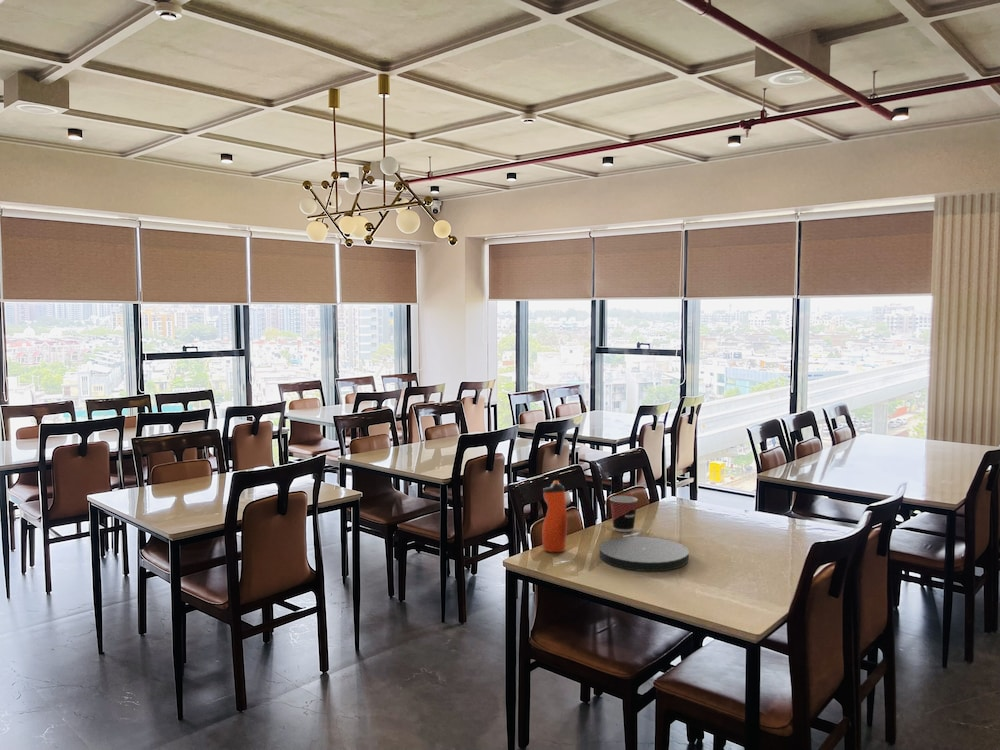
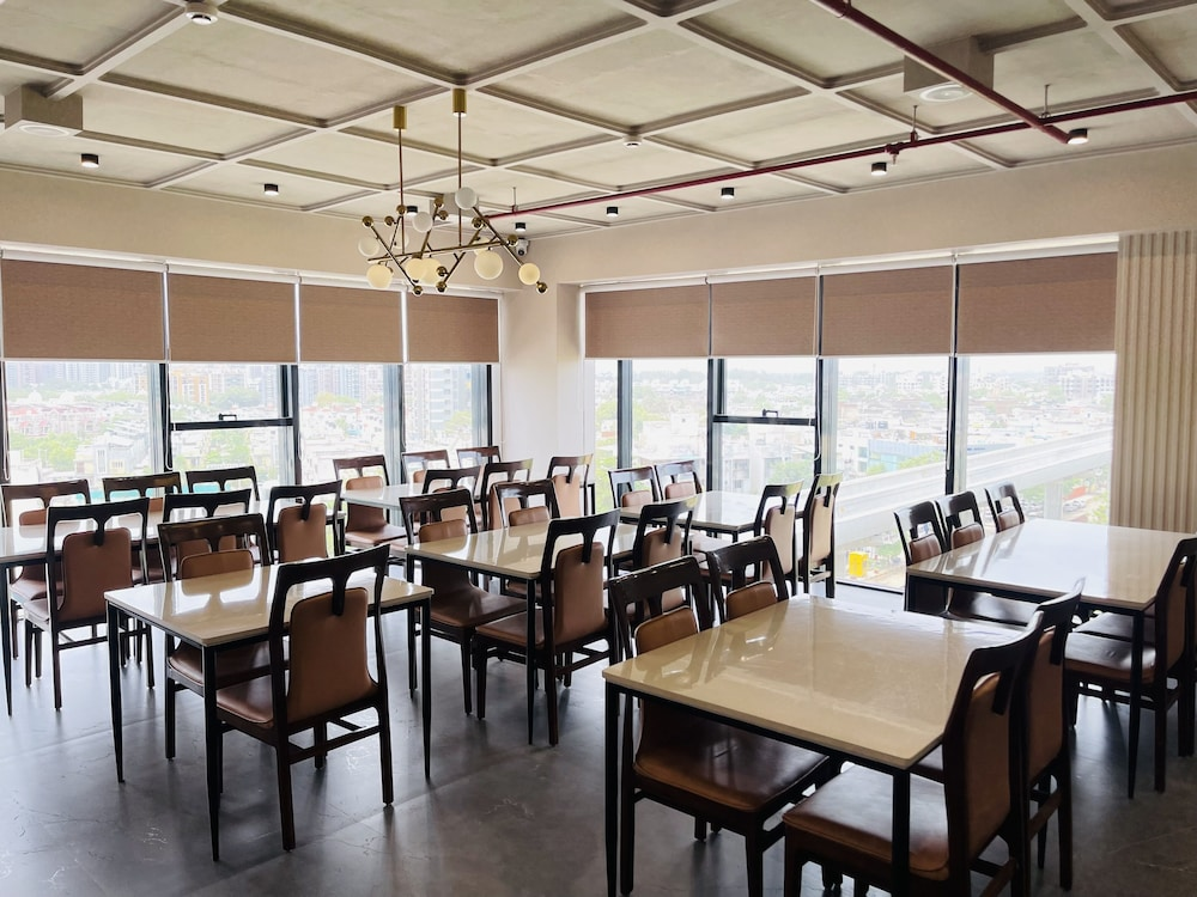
- water bottle (554, 515)
- plate (643, 552)
- cup (623, 514)
